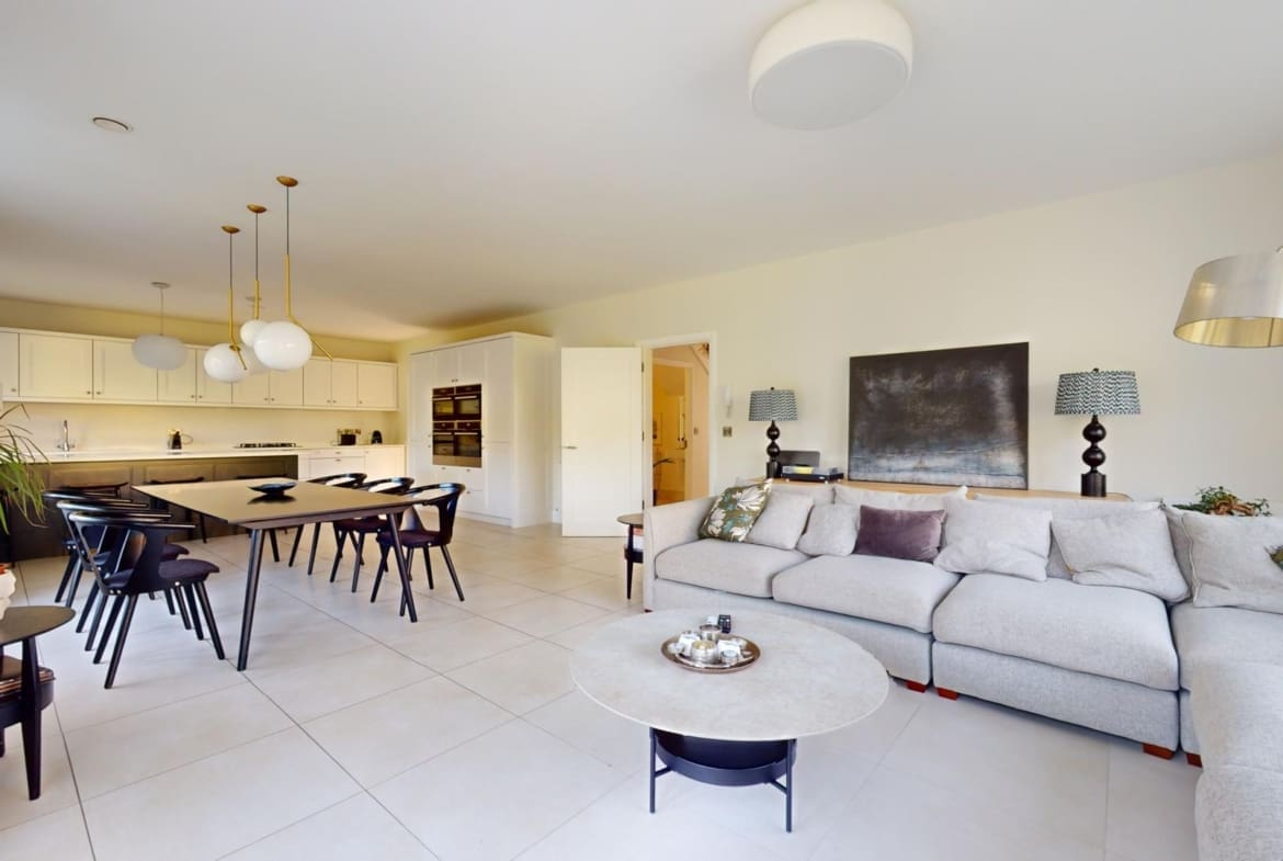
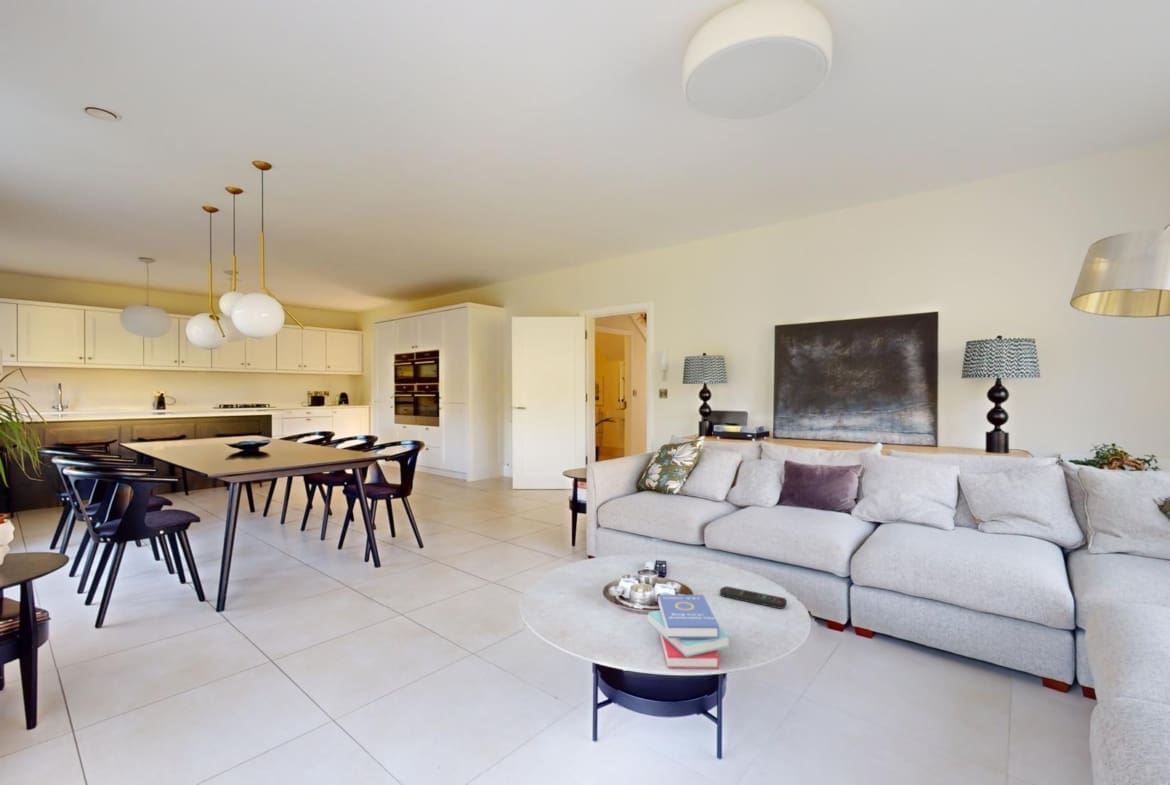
+ remote control (752, 596)
+ book (686, 629)
